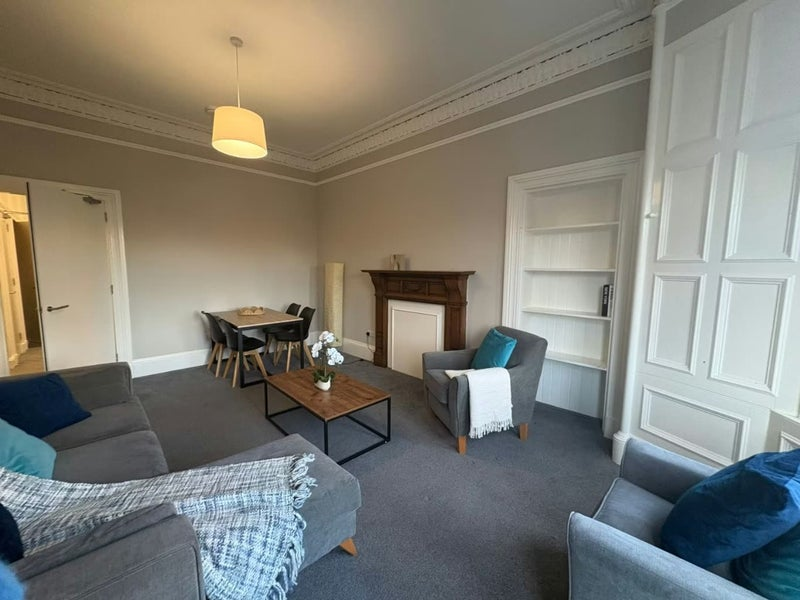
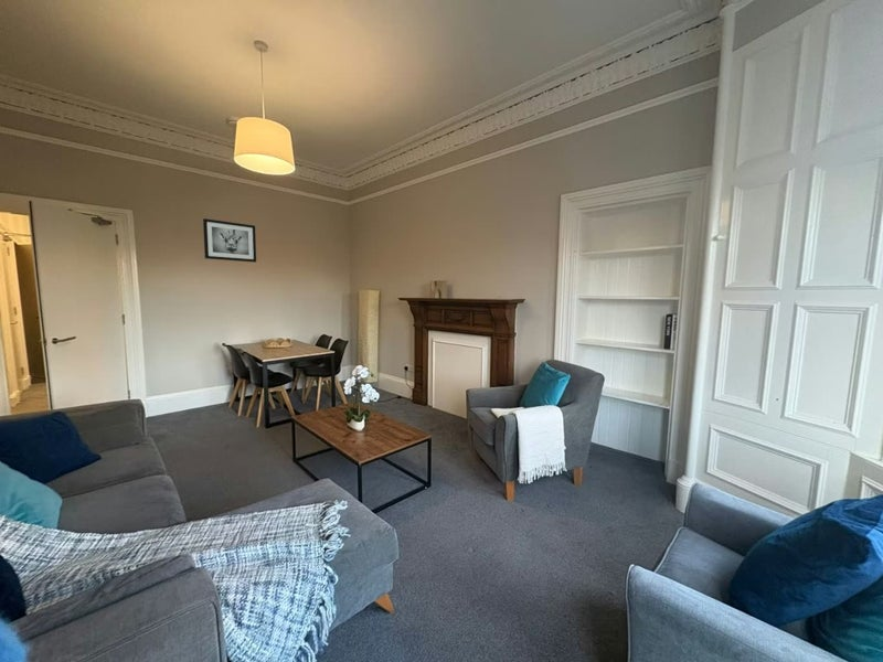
+ wall art (231, 241)
